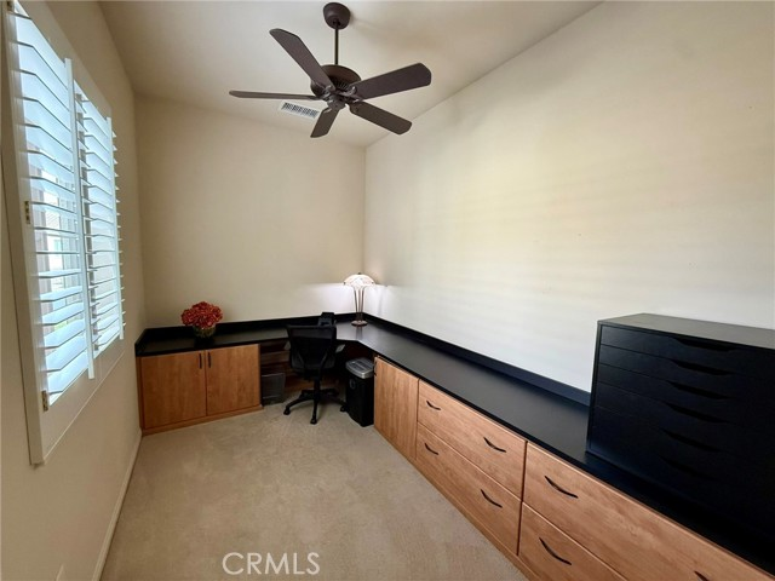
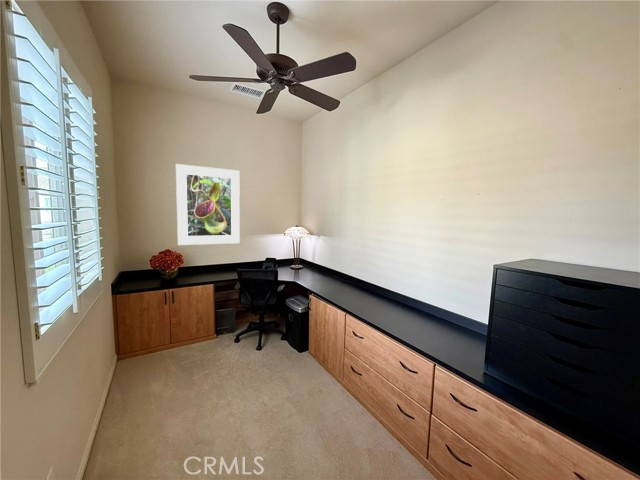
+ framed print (209, 206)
